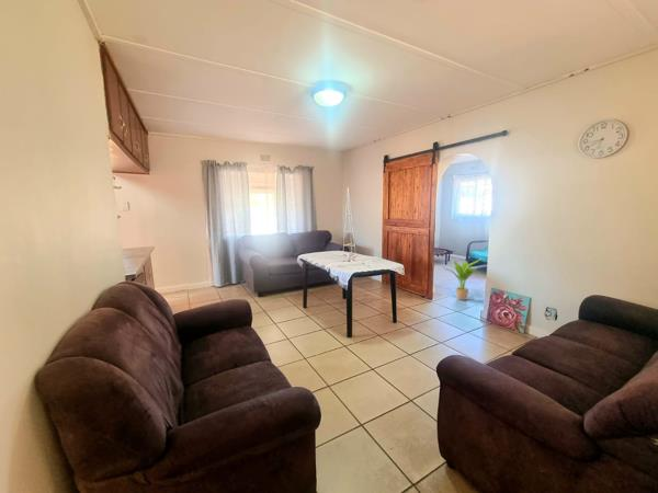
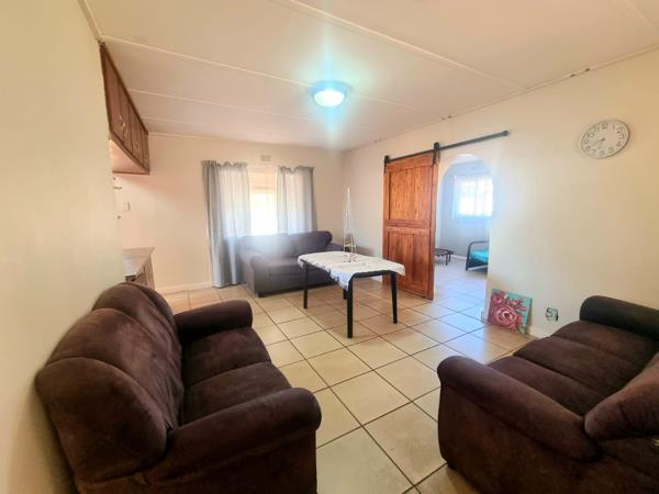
- potted plant (463, 277)
